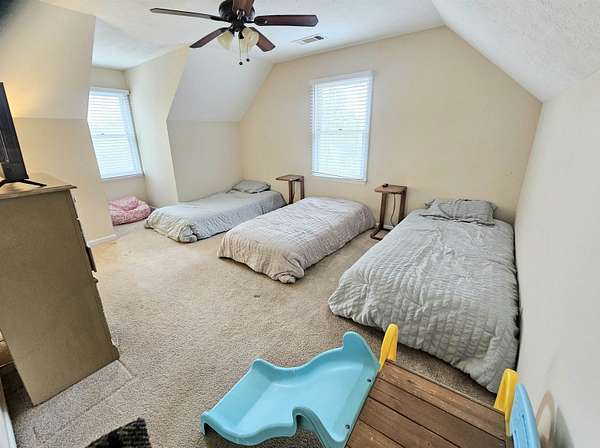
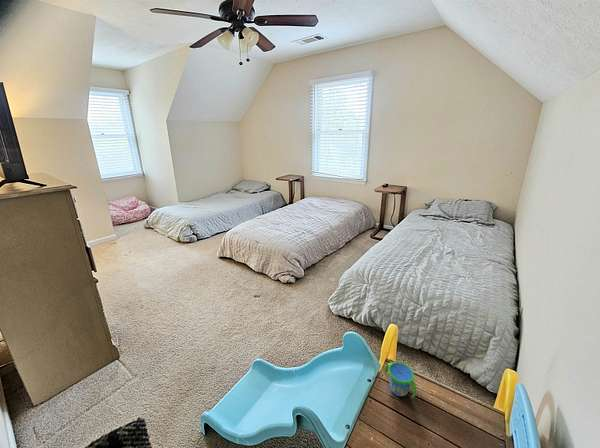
+ snack cup (399, 380)
